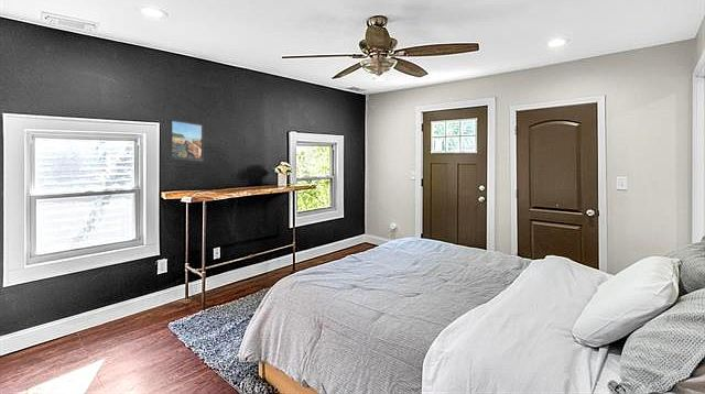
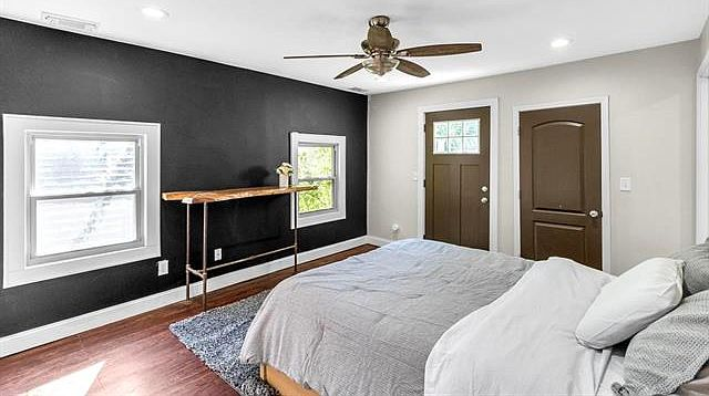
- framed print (186, 141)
